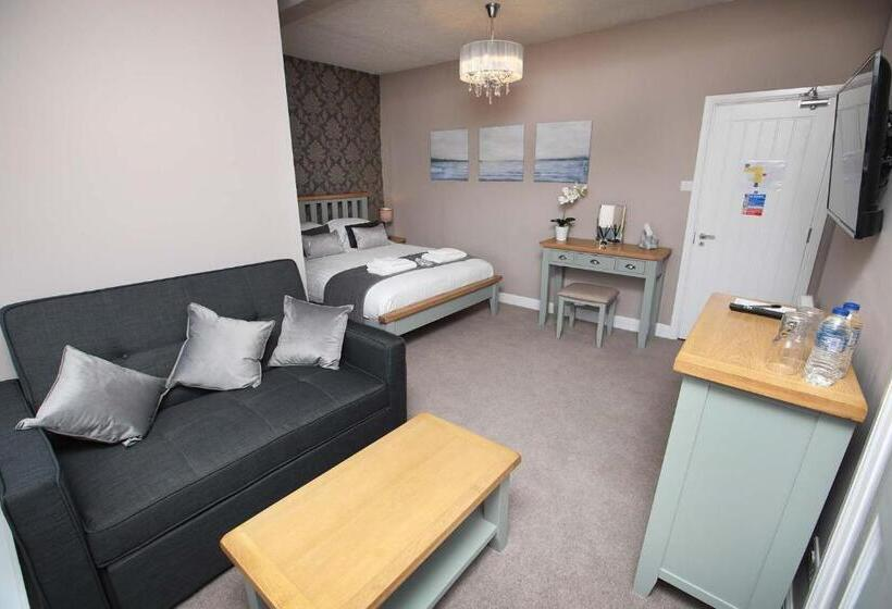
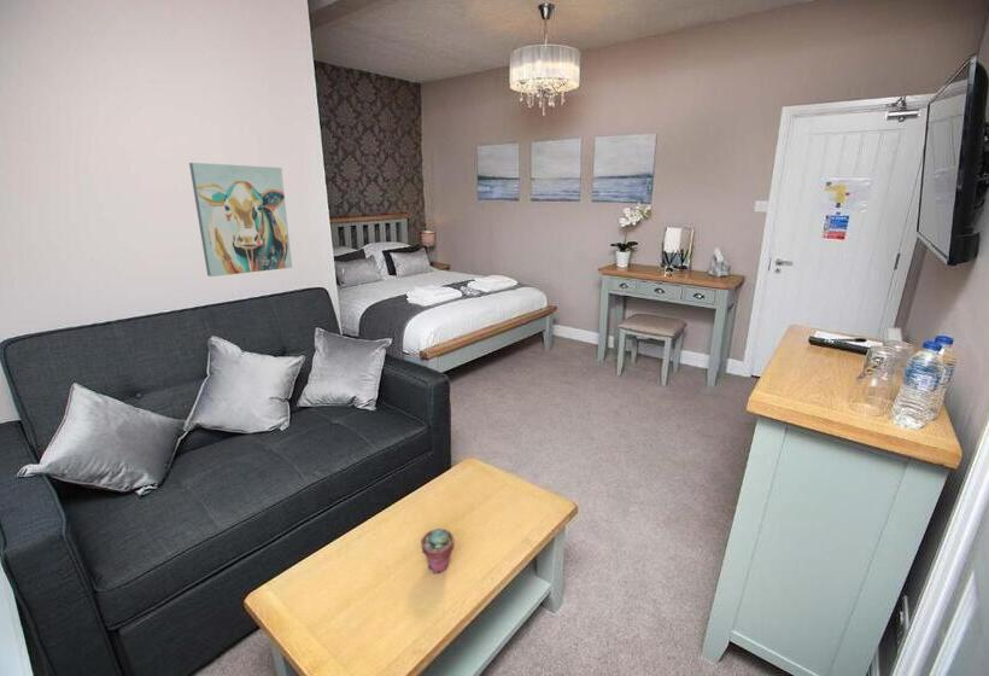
+ potted succulent (438, 547)
+ wall art (245, 220)
